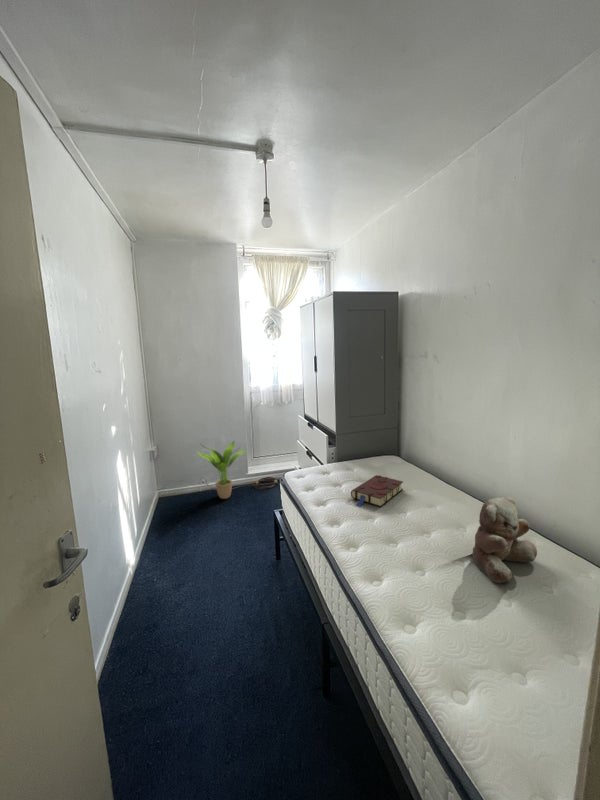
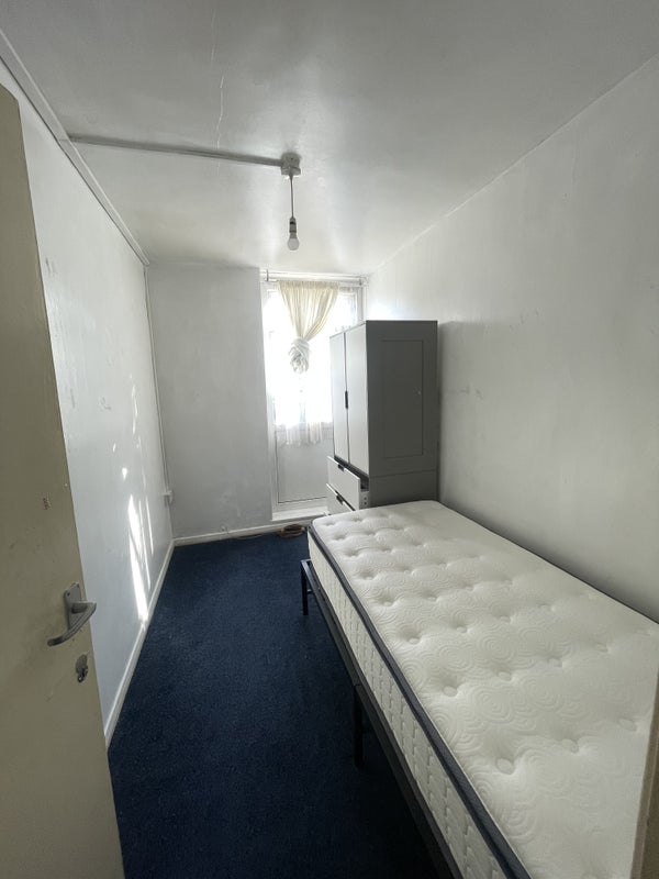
- book (375, 490)
- potted plant (224, 469)
- teddy bear (509, 536)
